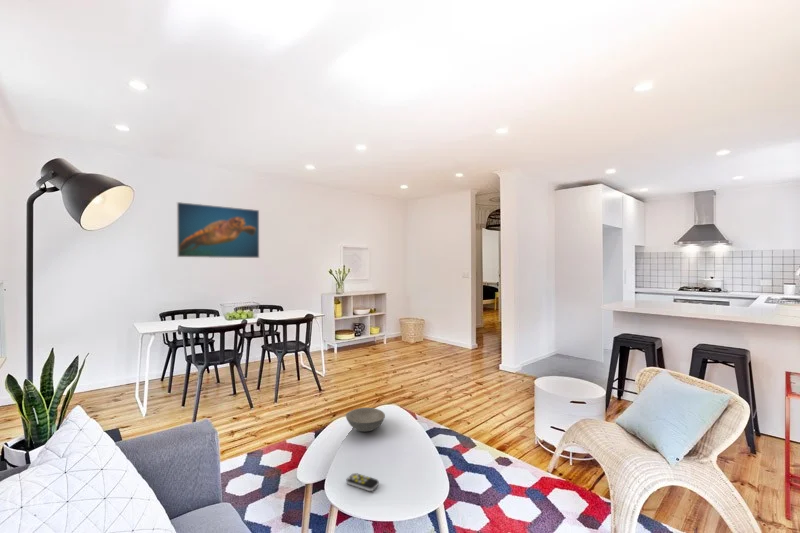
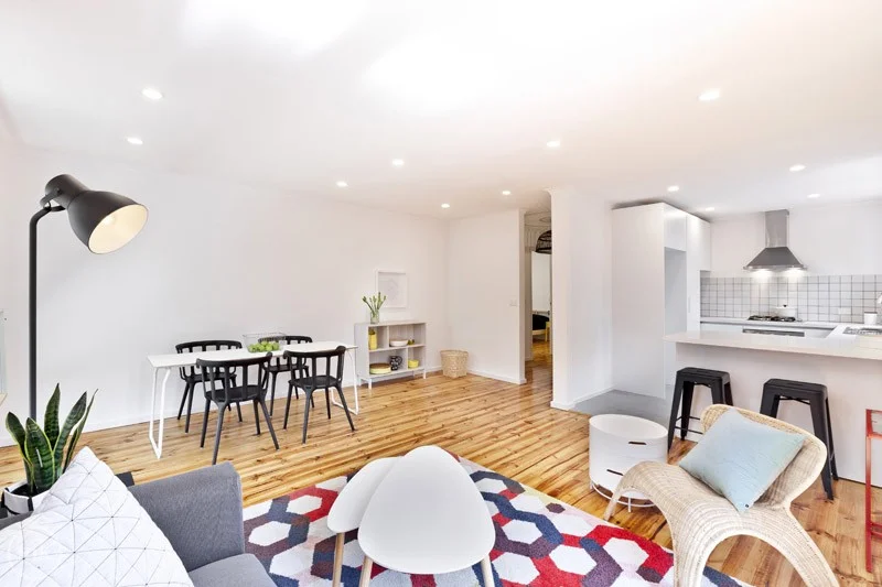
- soup bowl (365, 421)
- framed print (220, 232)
- remote control (362, 481)
